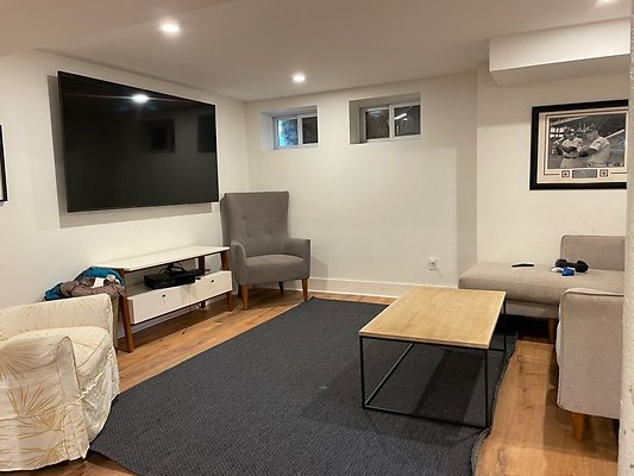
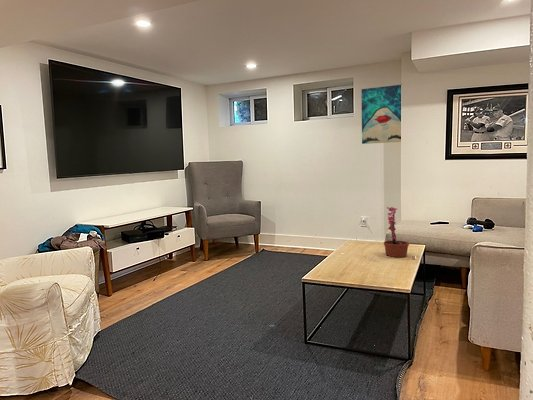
+ wall art (384, 114)
+ potted plant (395, 229)
